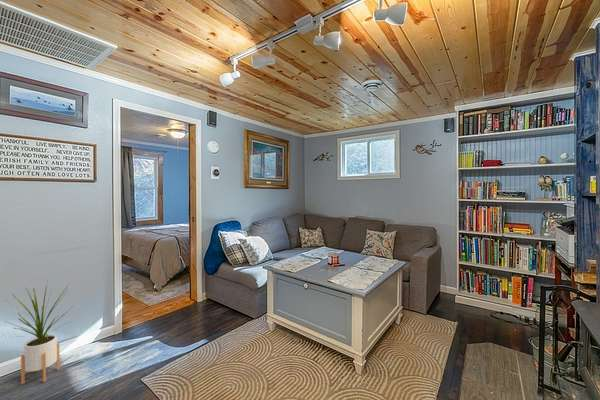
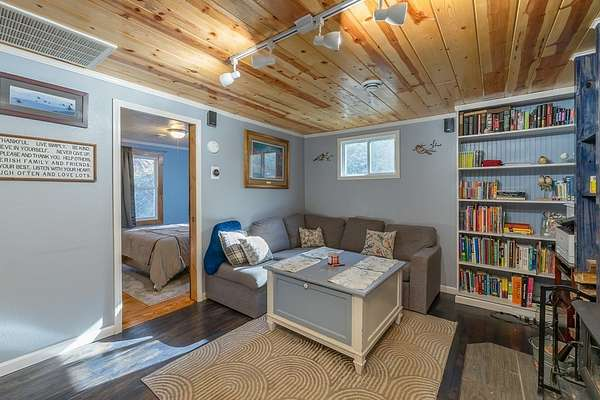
- house plant (41, 328)
